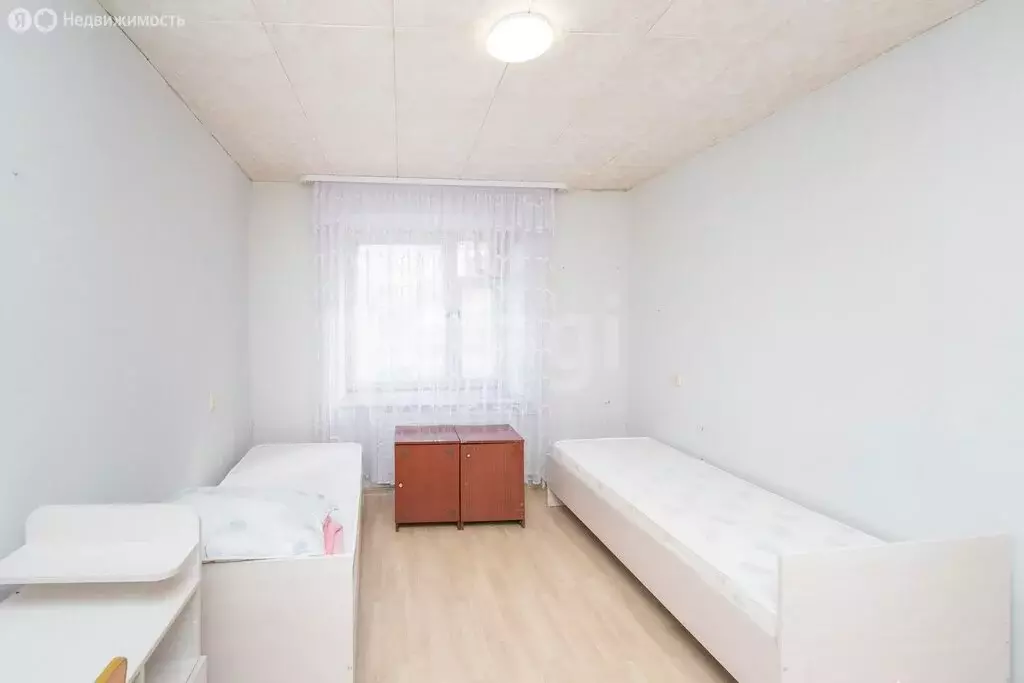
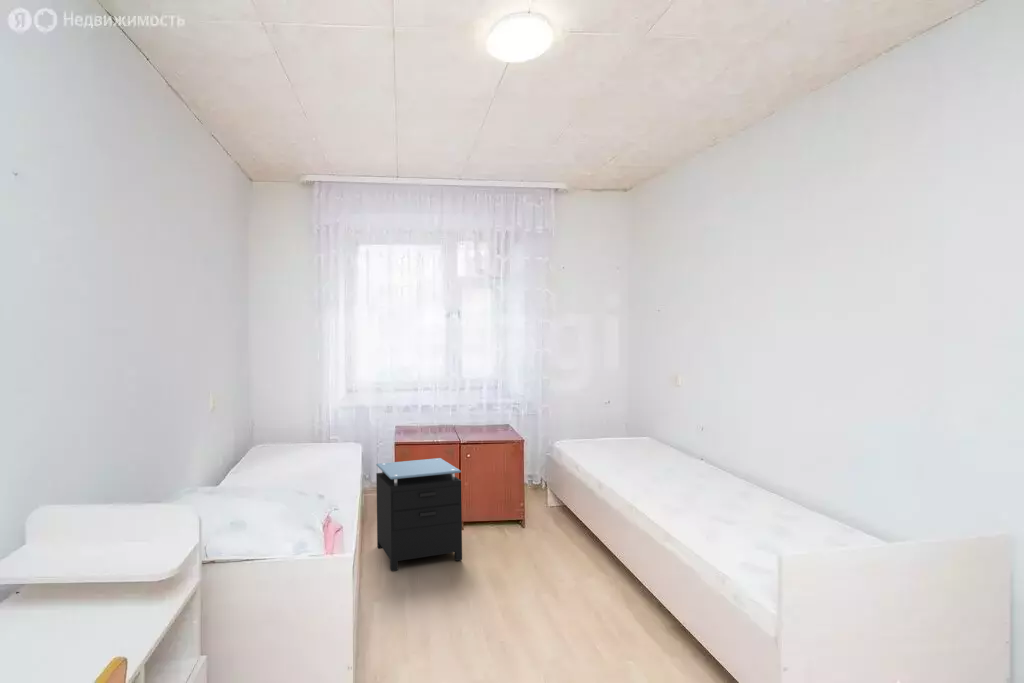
+ nightstand (417, 510)
